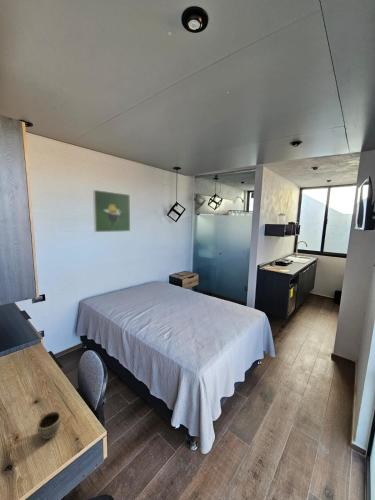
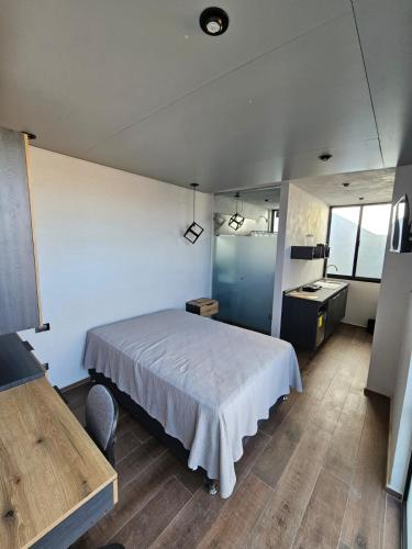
- cup (48, 424)
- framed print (113, 212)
